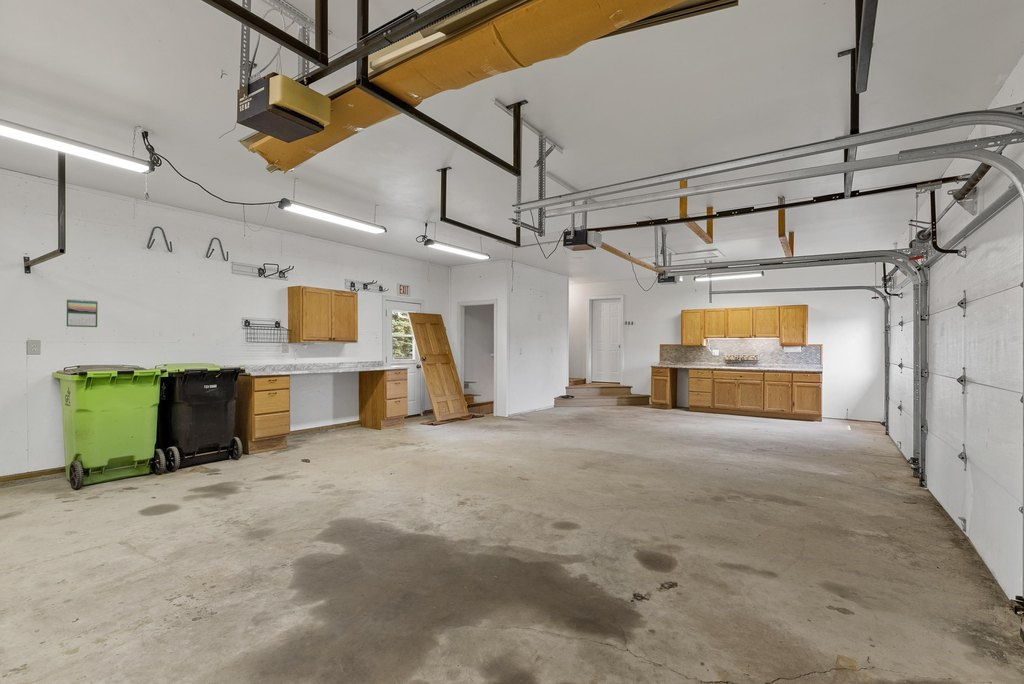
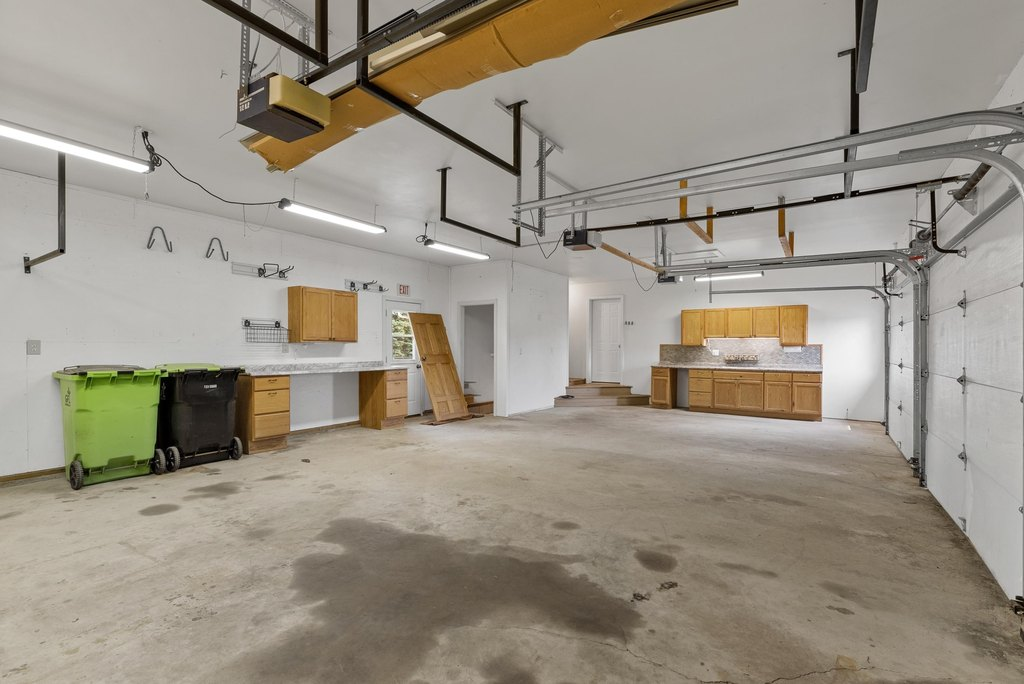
- calendar (82, 313)
